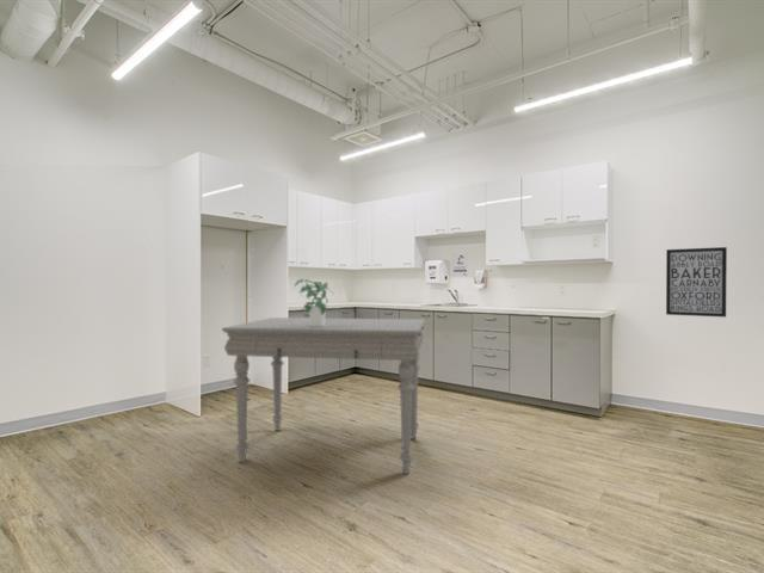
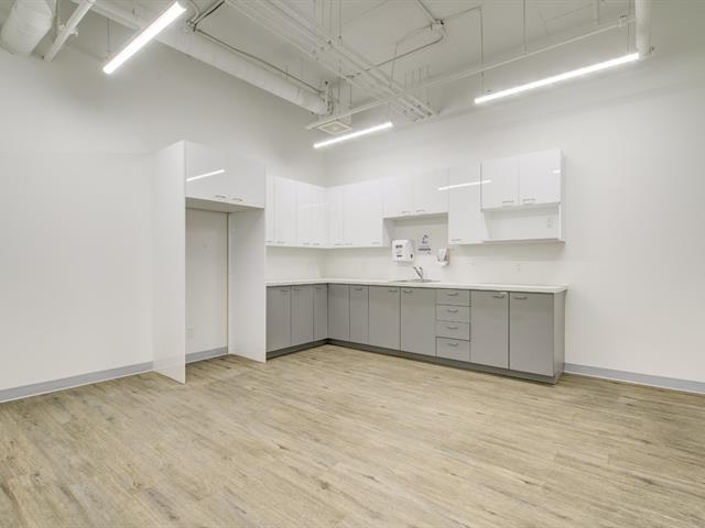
- wall art (695, 282)
- potted plant (314, 302)
- dining table (333, 357)
